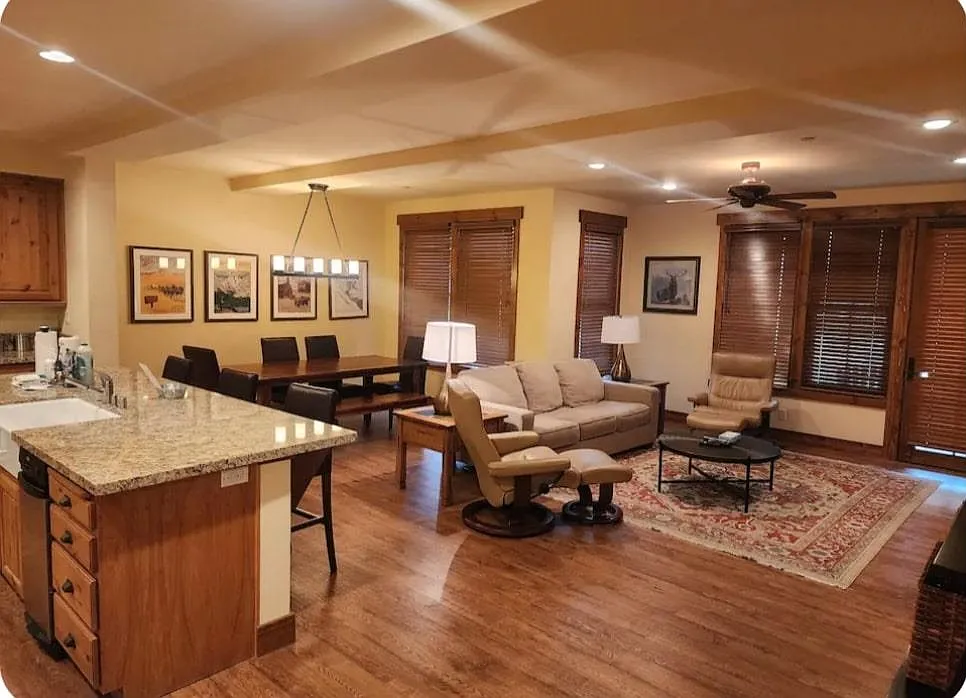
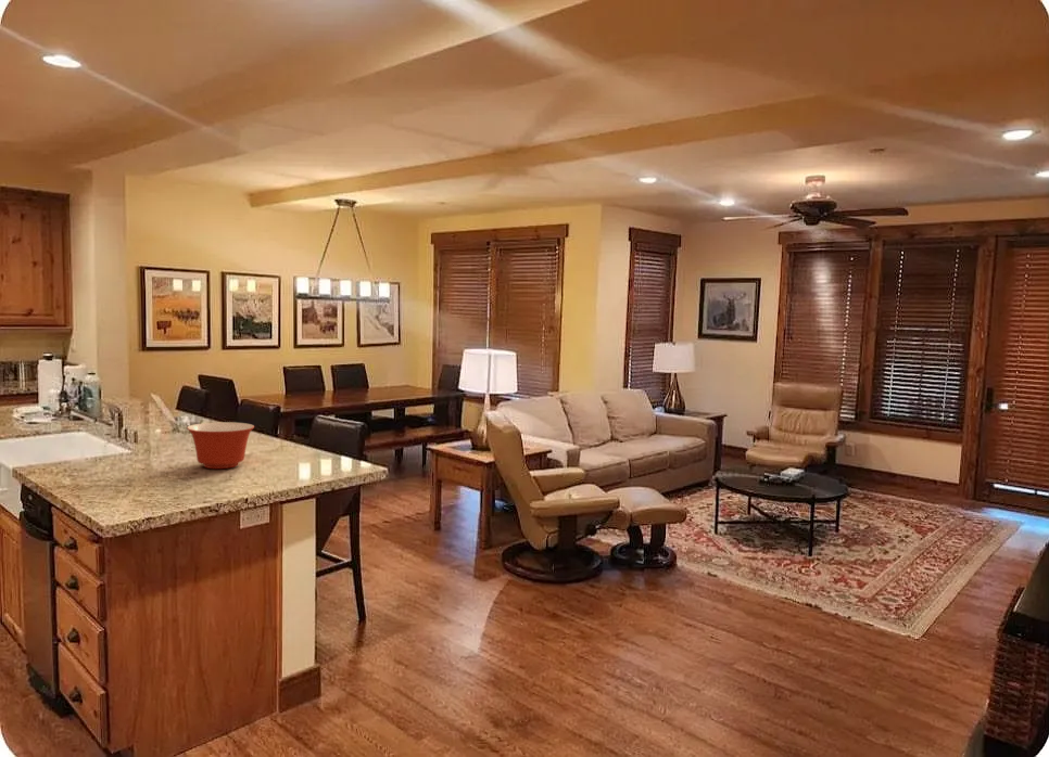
+ mixing bowl (220, 446)
